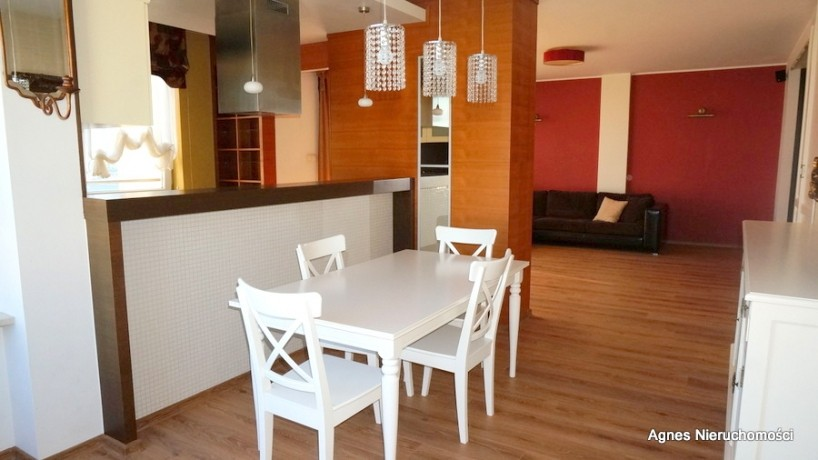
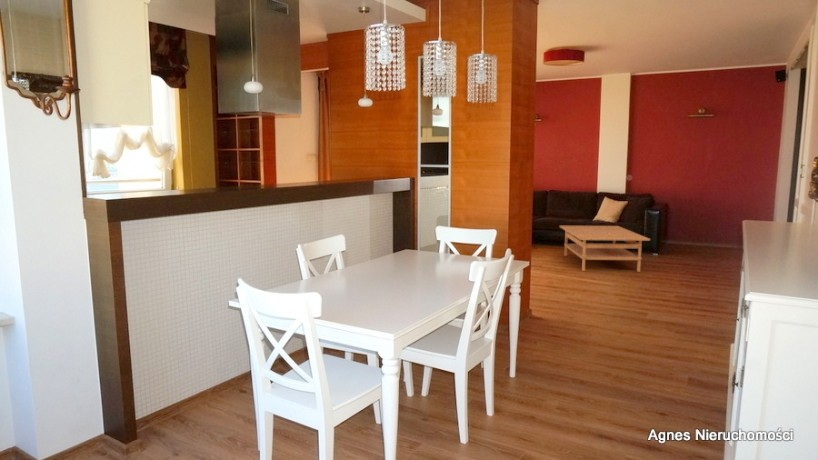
+ coffee table (600, 247)
